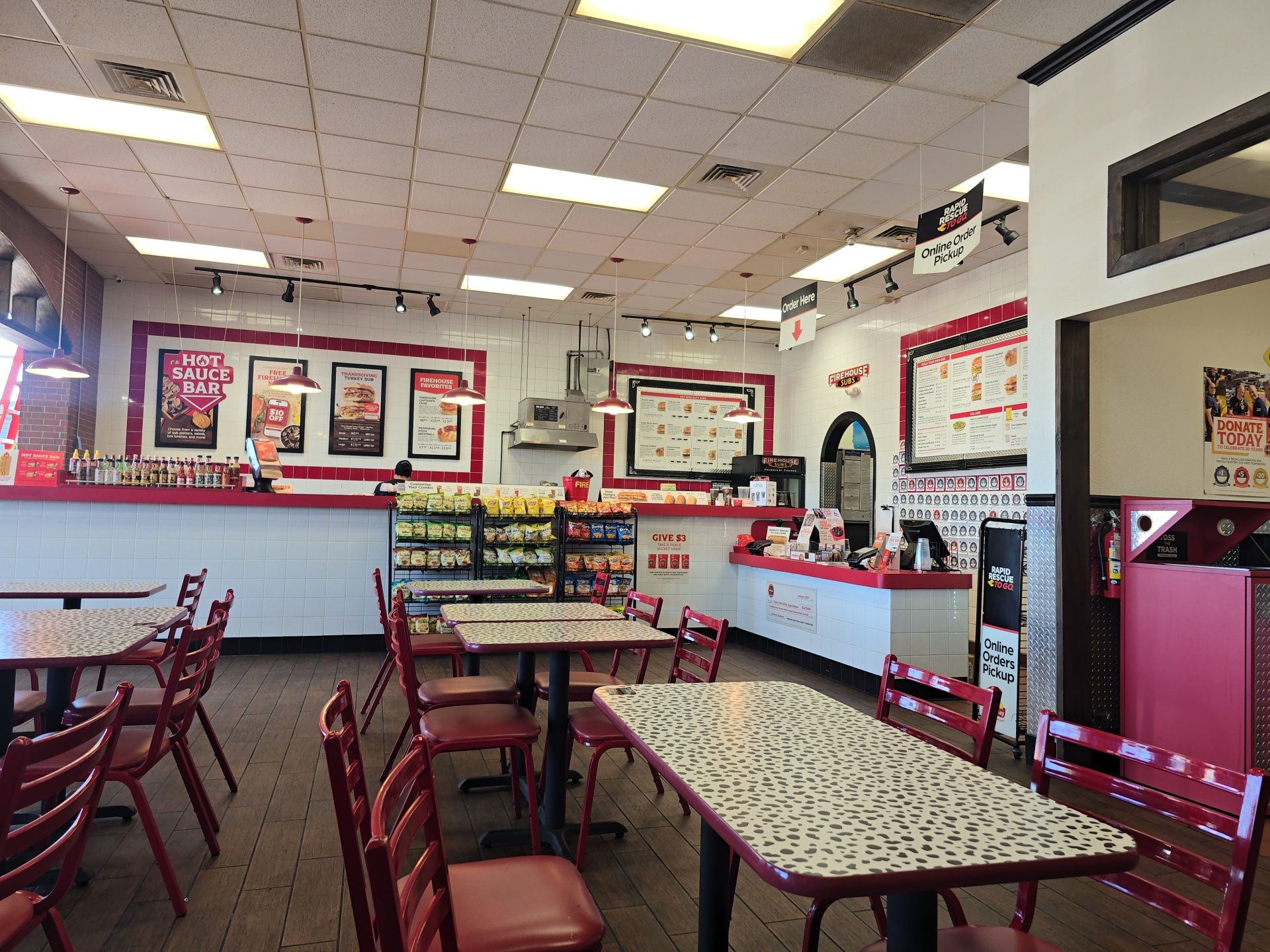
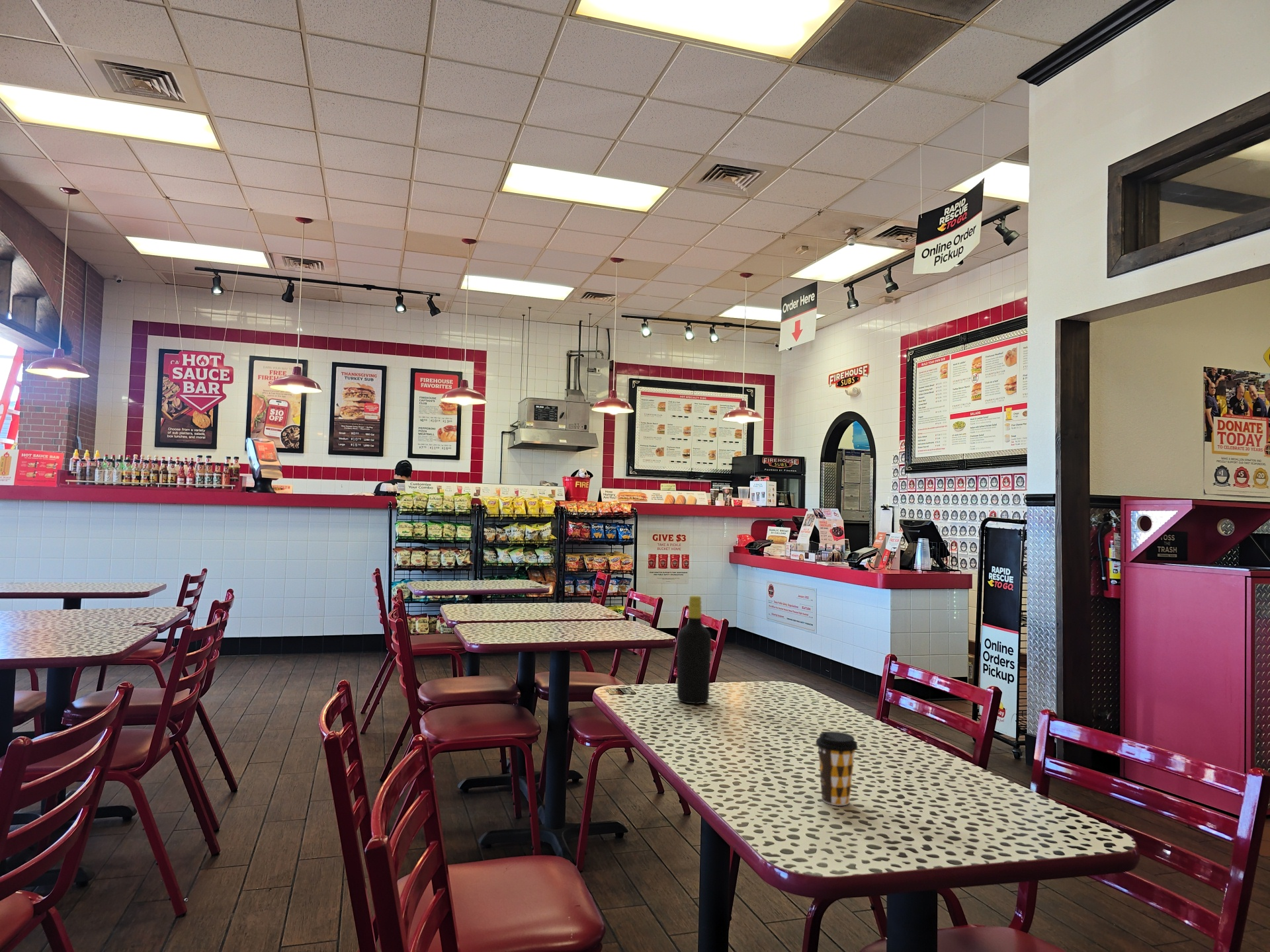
+ coffee cup (836, 768)
+ bottle (694, 648)
